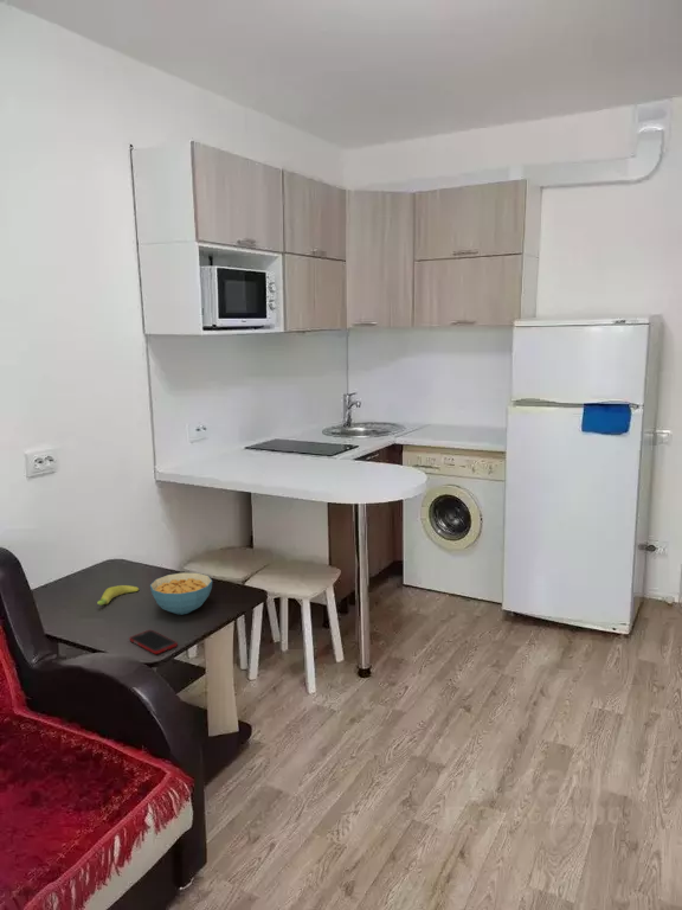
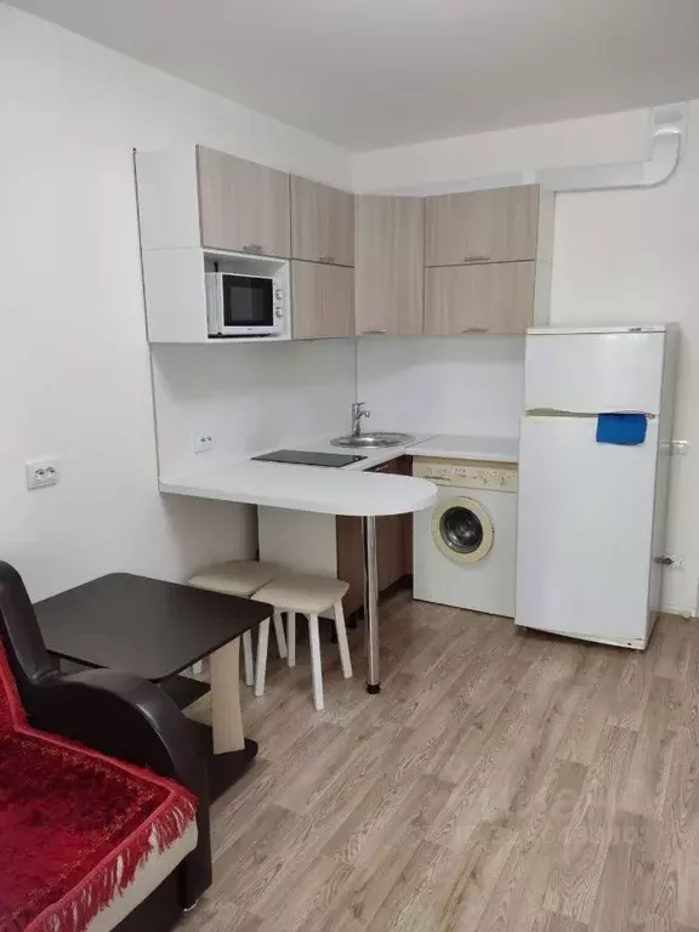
- cell phone (153, 641)
- cereal bowl (181, 596)
- banana (115, 594)
